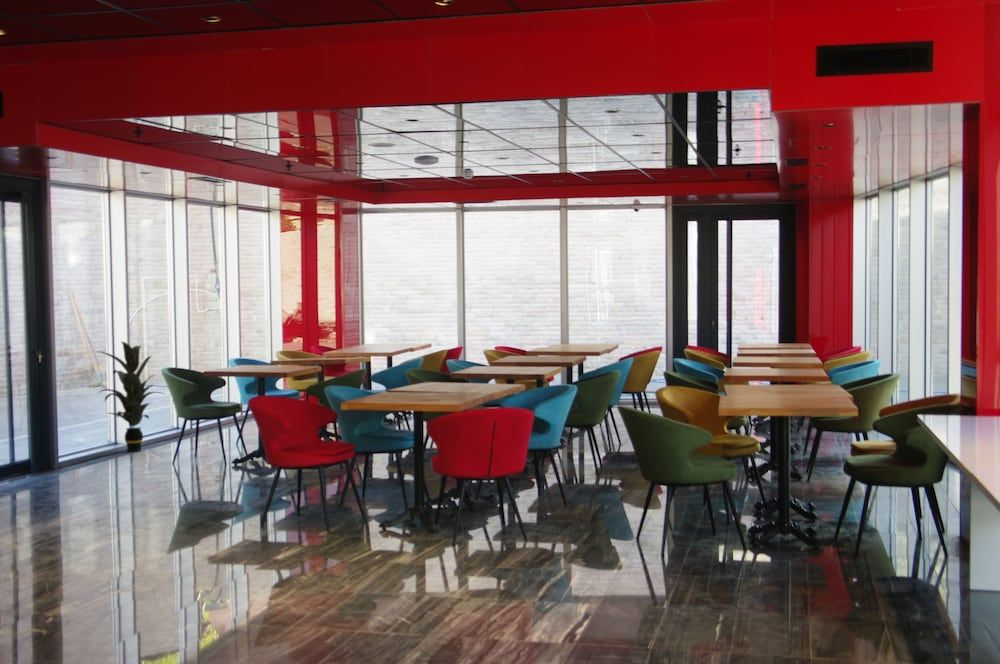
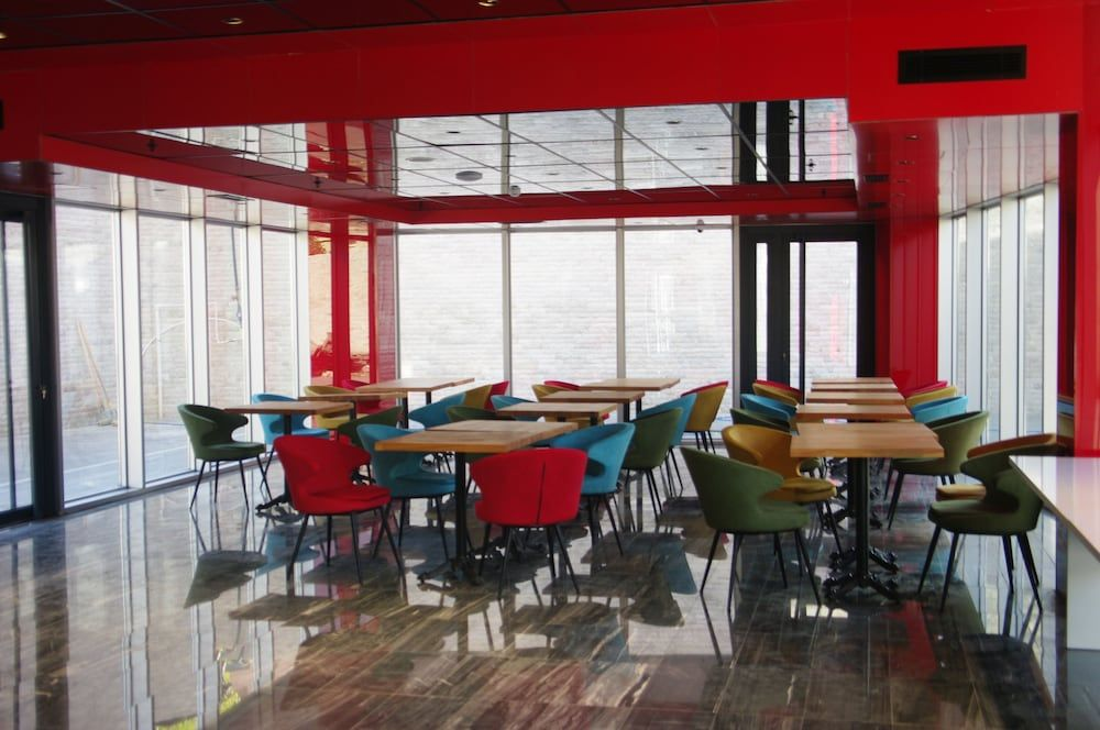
- indoor plant (127, 396)
